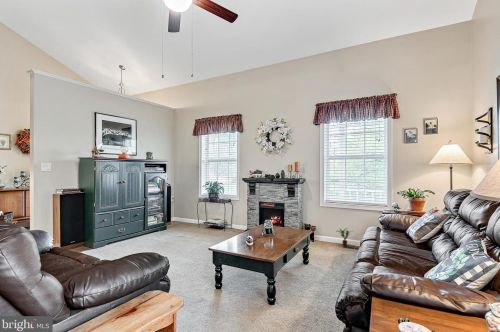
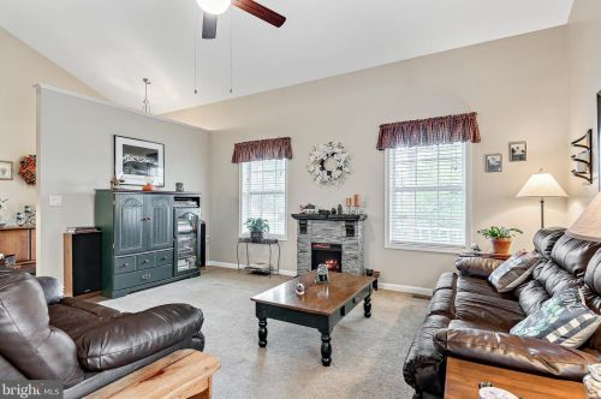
- potted plant (345, 236)
